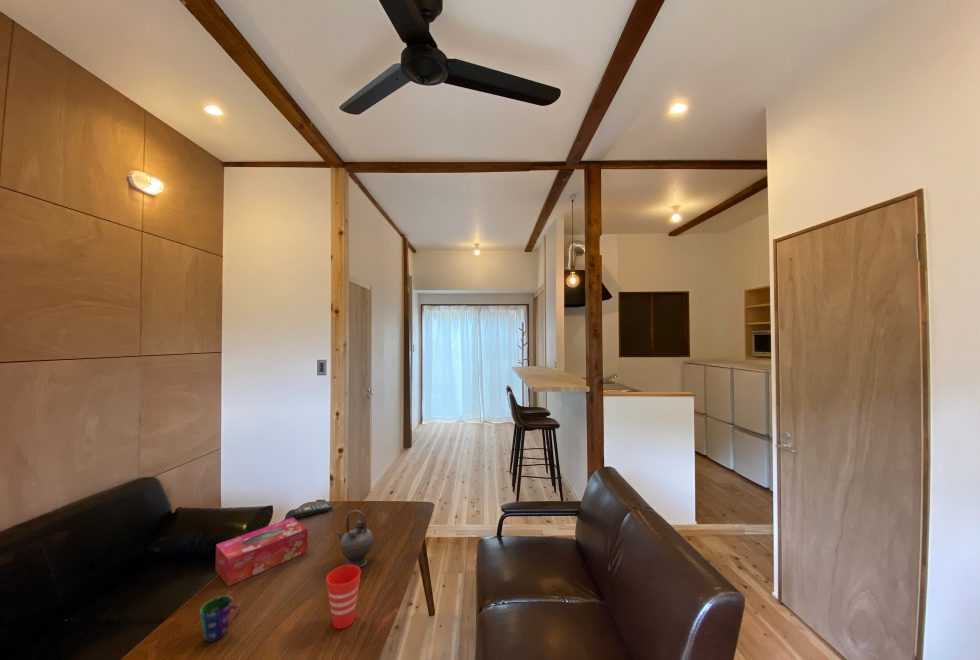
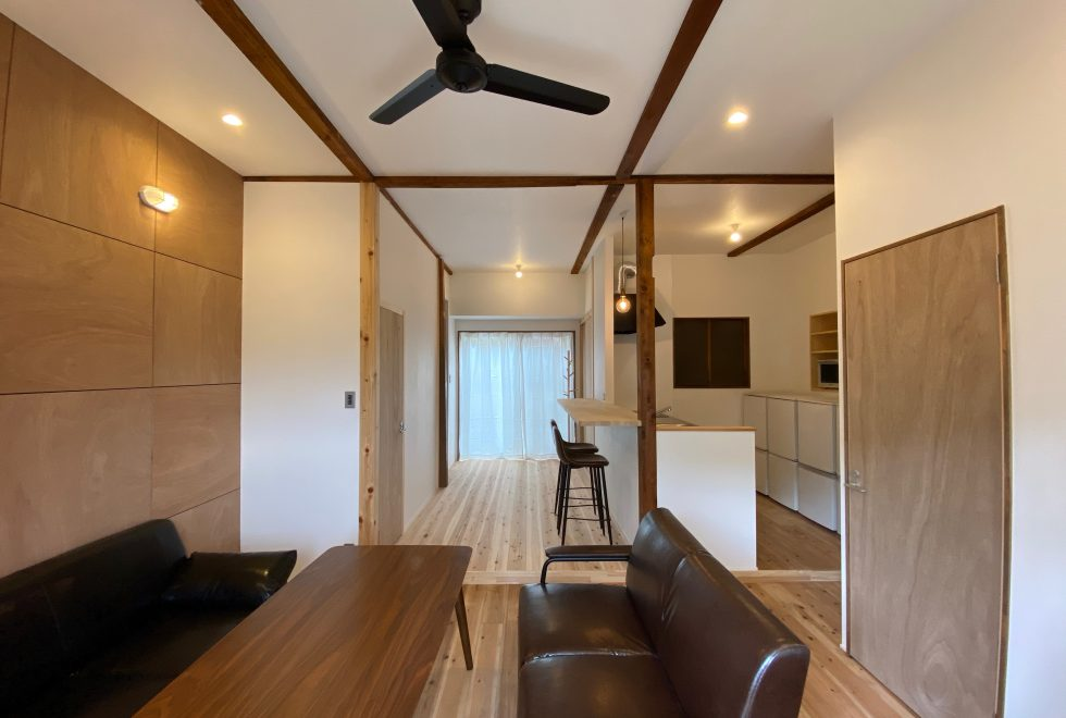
- cup (343, 597)
- remote control (309, 510)
- teapot (353, 536)
- cup (220, 619)
- tissue box (263, 548)
